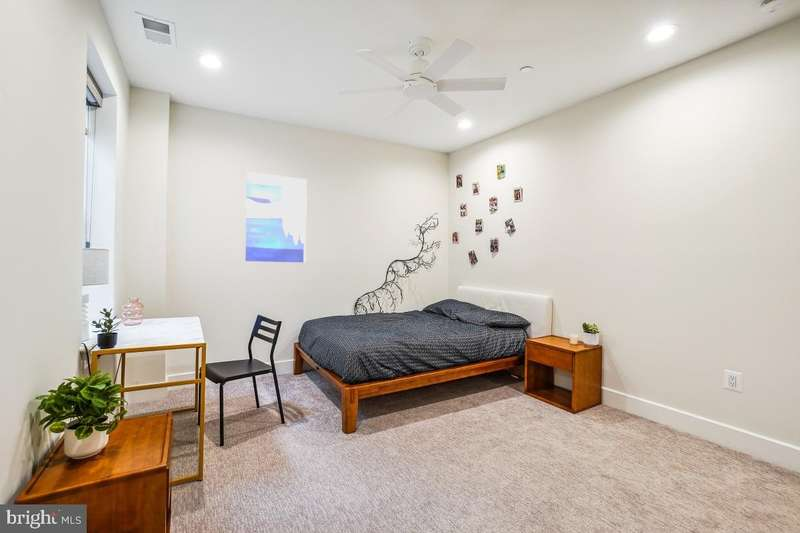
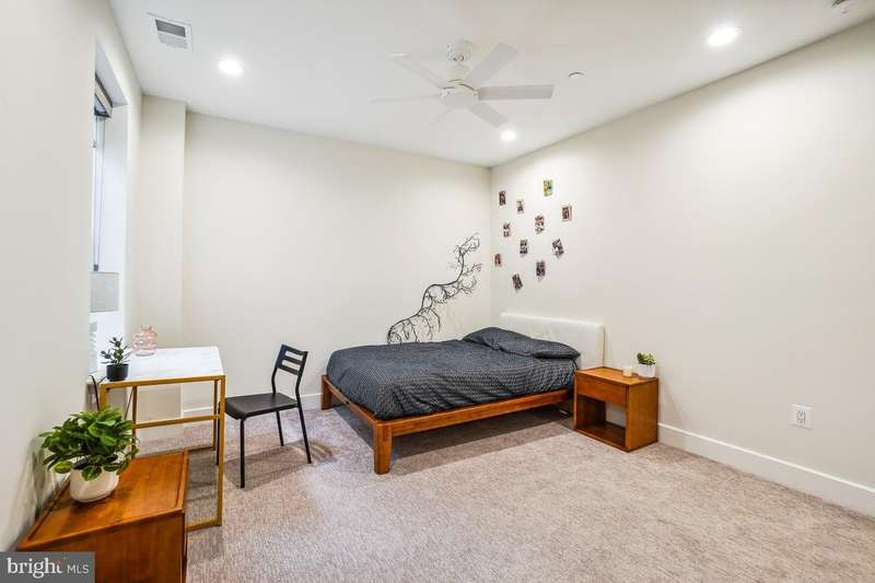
- wall art (277, 218)
